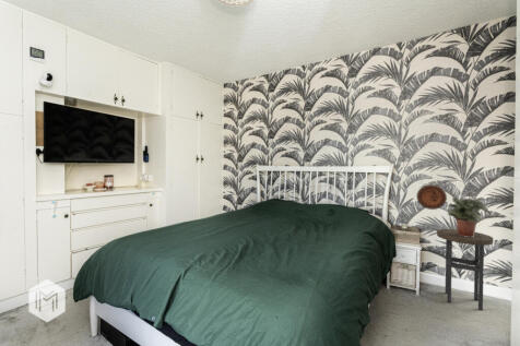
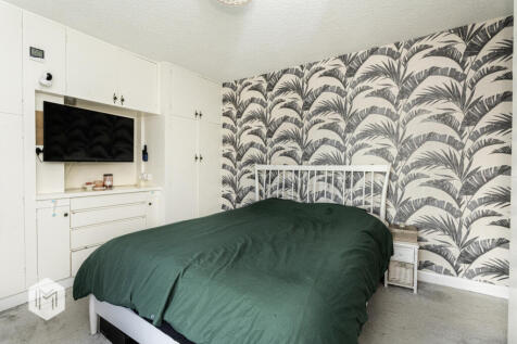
- potted plant (465, 215)
- decorative plate (430, 196)
- side table (462, 267)
